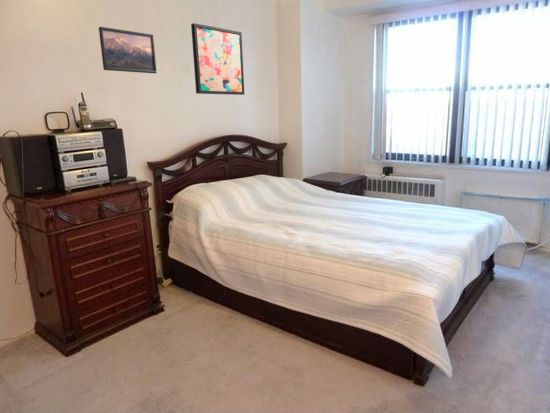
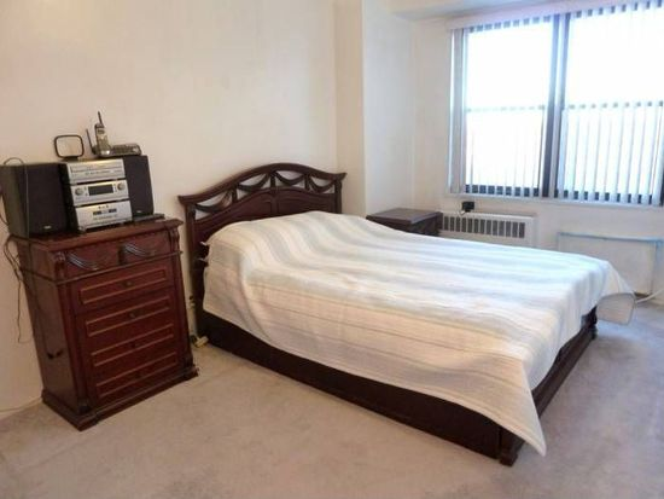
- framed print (129, 51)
- wall art (219, 61)
